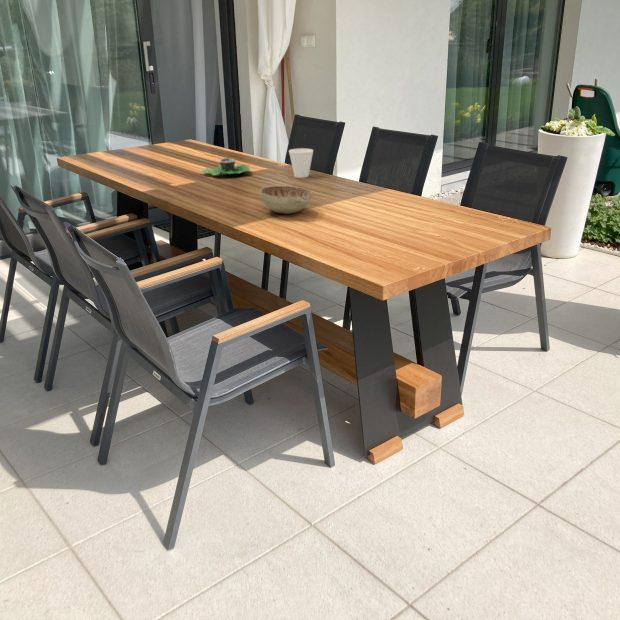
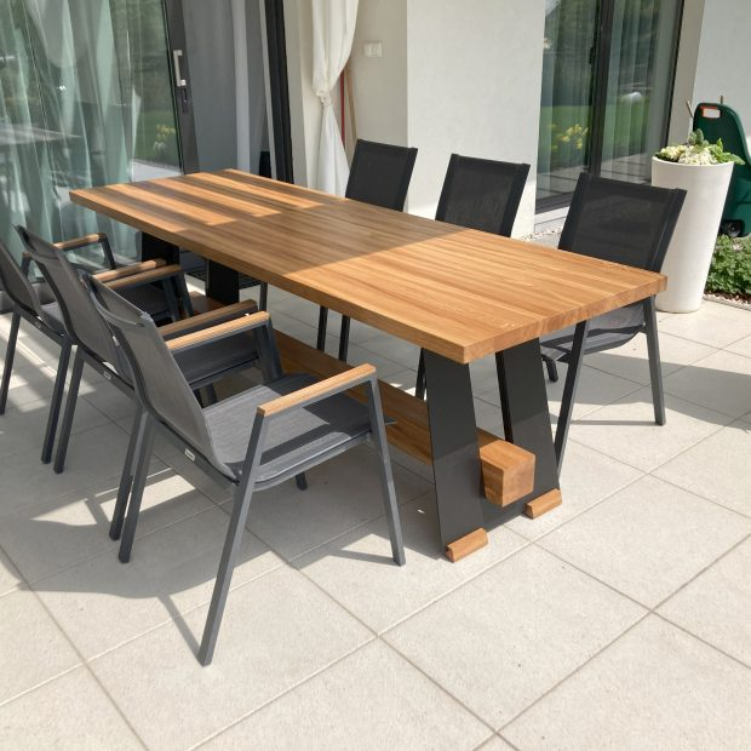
- cup (301, 163)
- succulent planter (225, 165)
- decorative bowl (286, 200)
